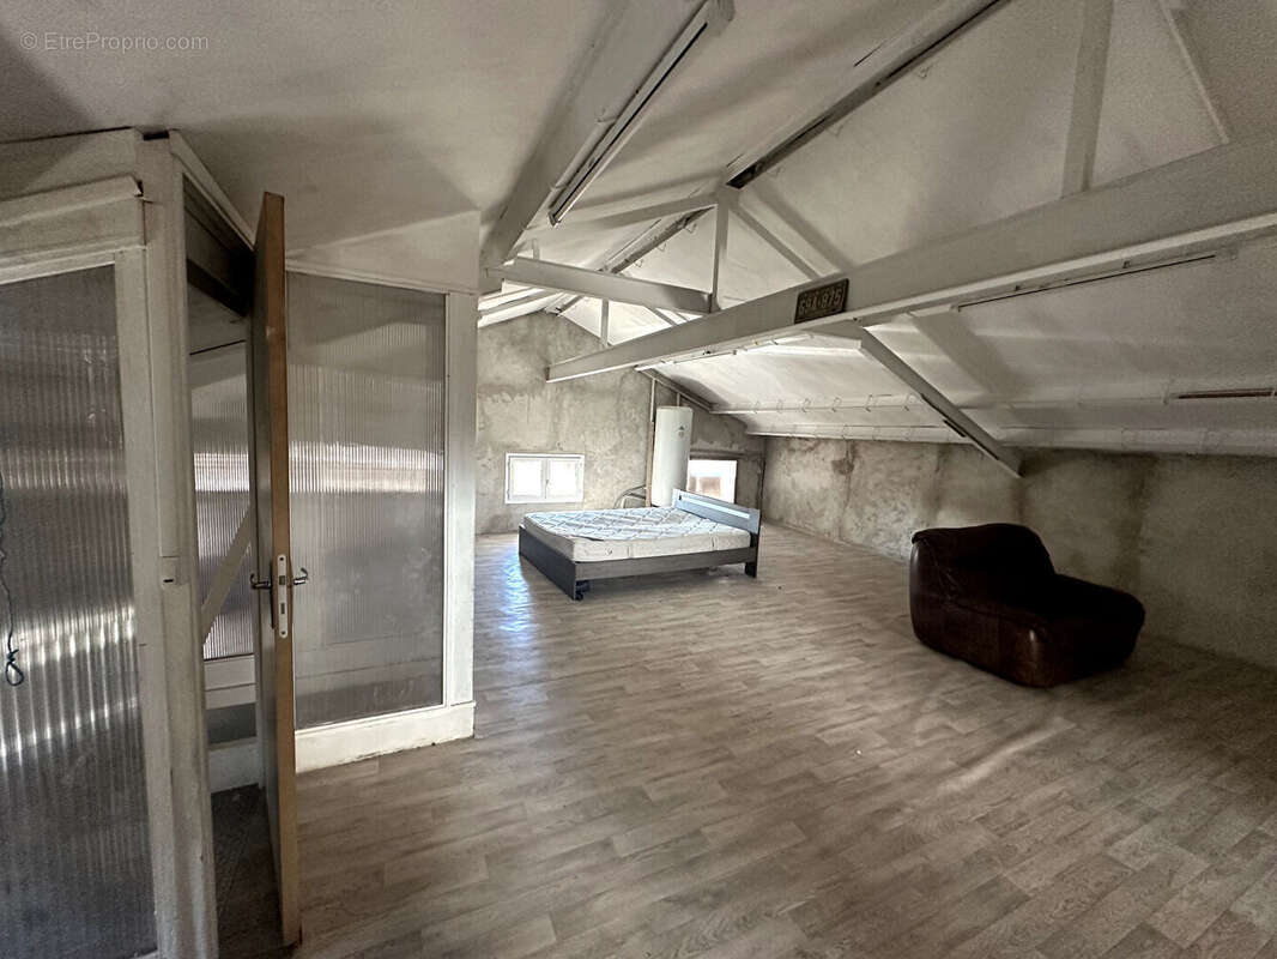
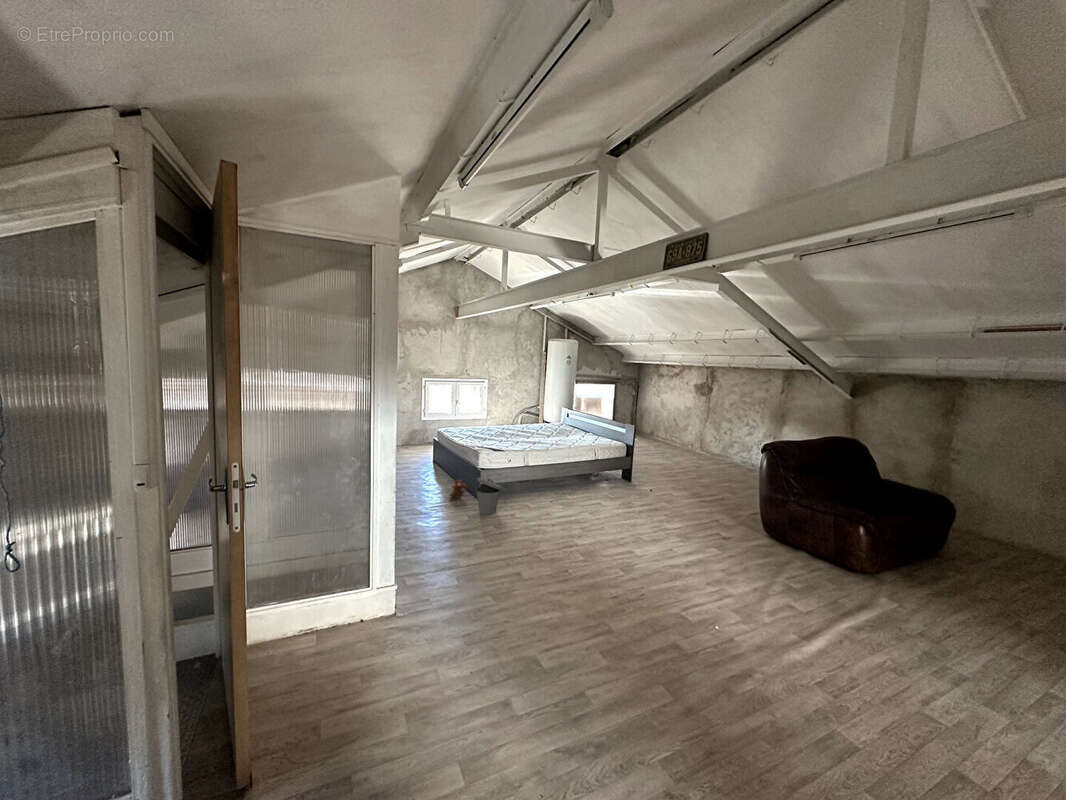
+ plush toy (457, 488)
+ trash can (489, 494)
